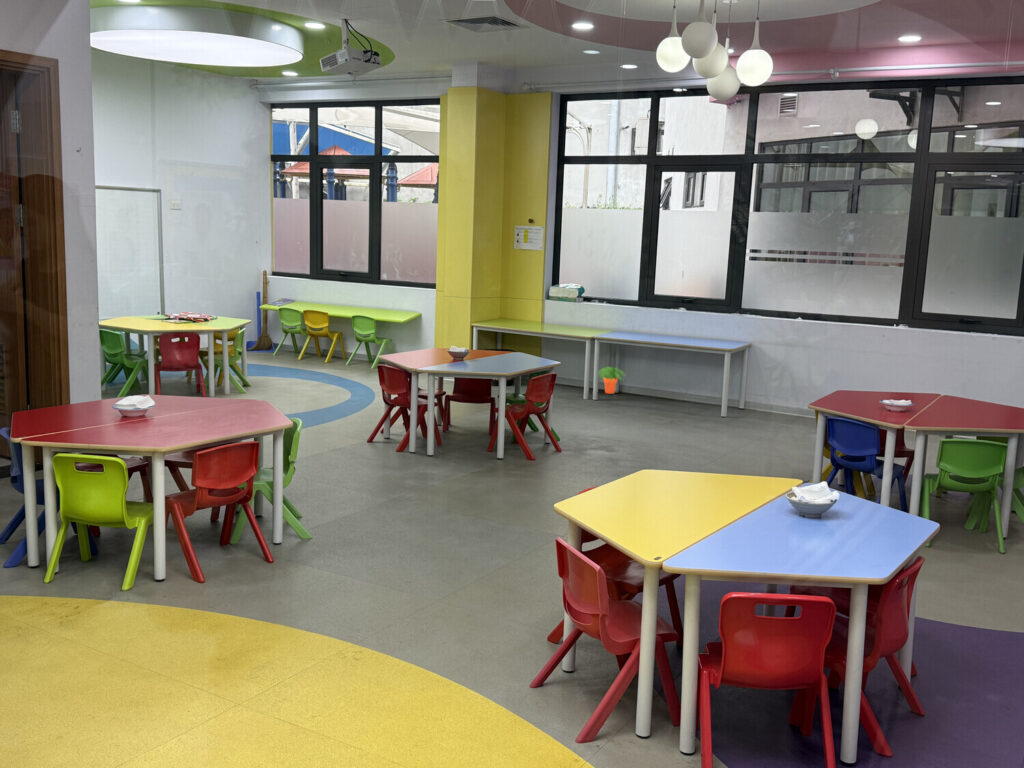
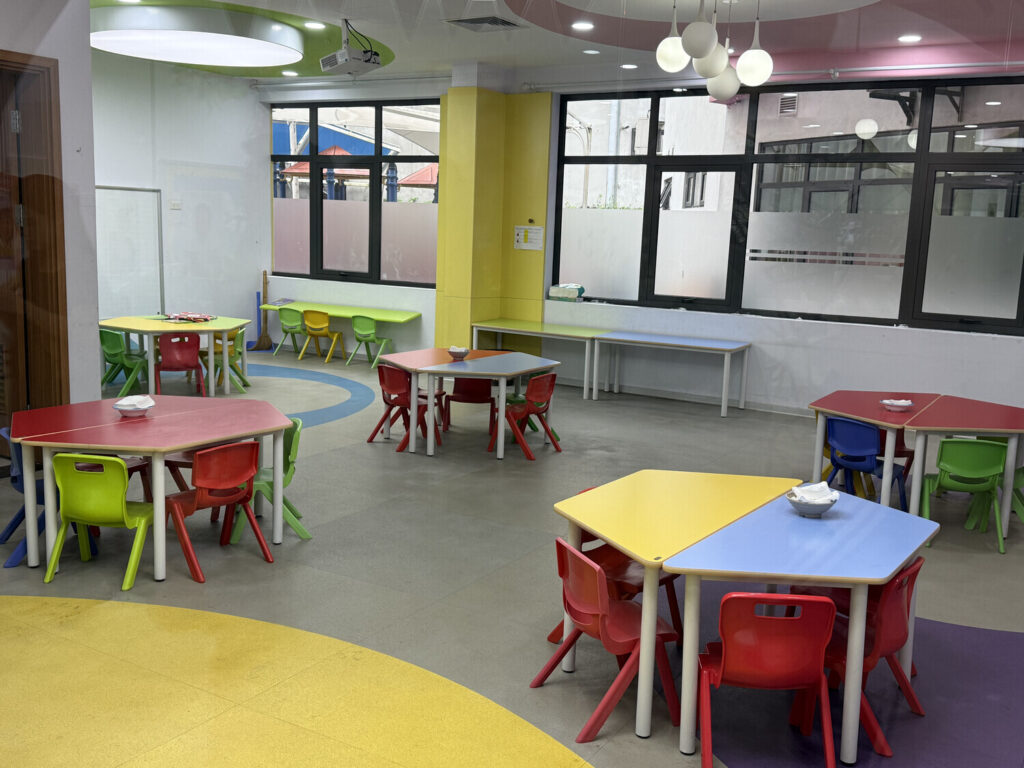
- potted plant (610, 379)
